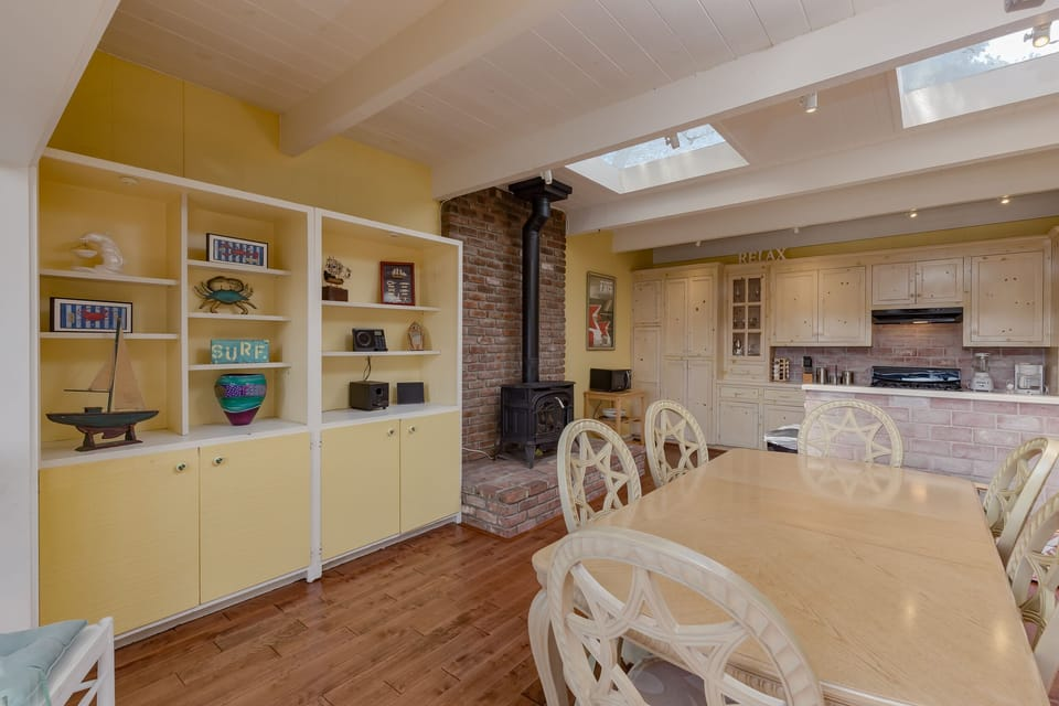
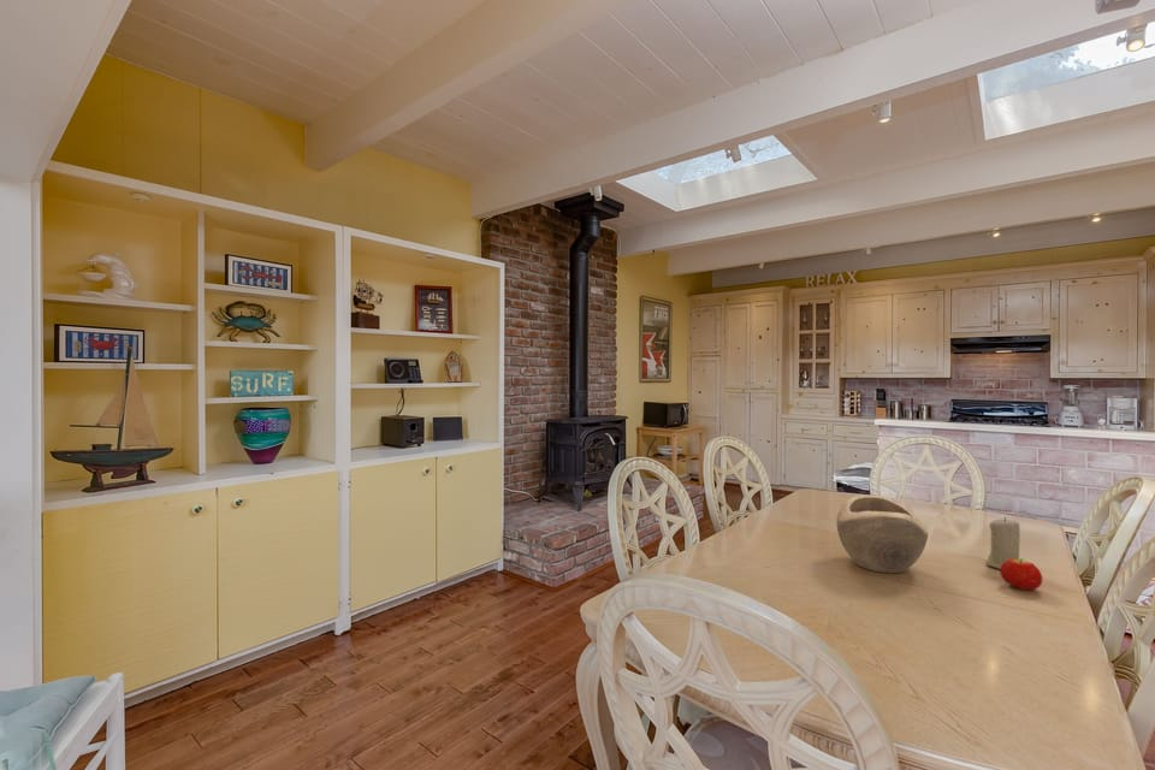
+ decorative bowl (879, 534)
+ candle (1005, 541)
+ fruit (1020, 571)
